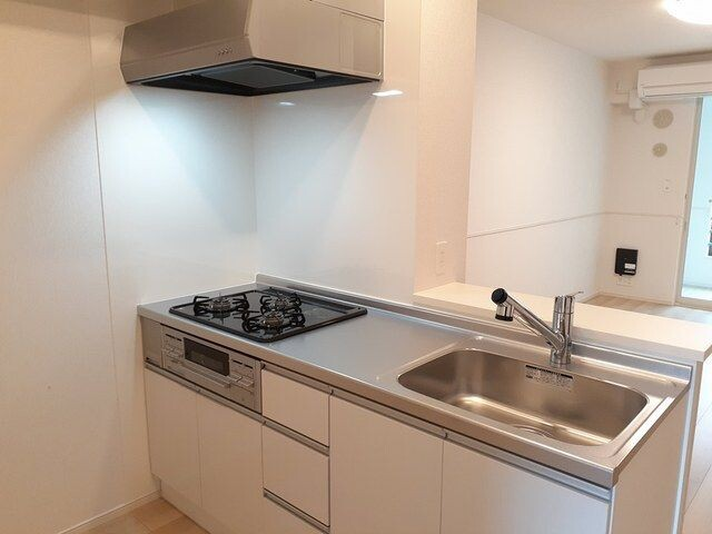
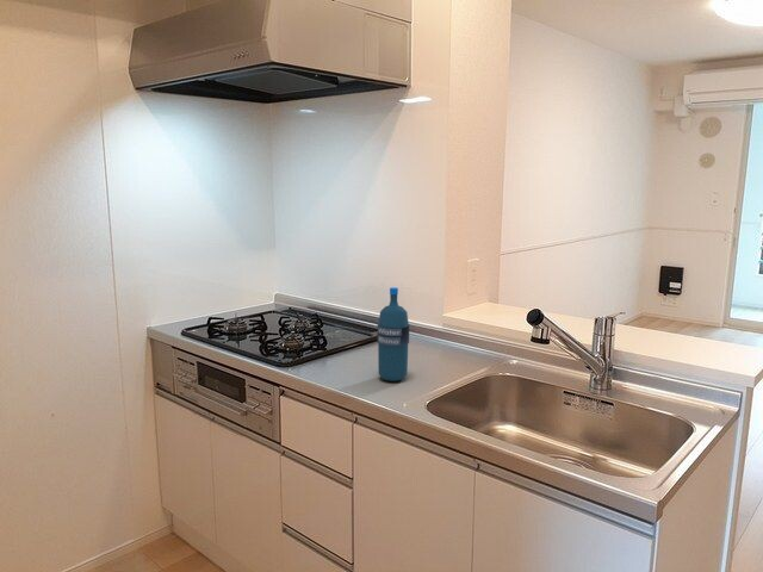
+ water bottle (392, 334)
